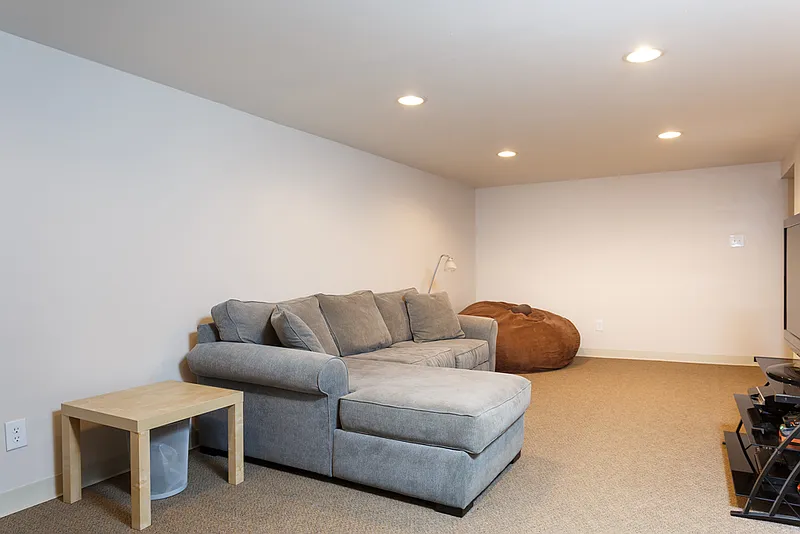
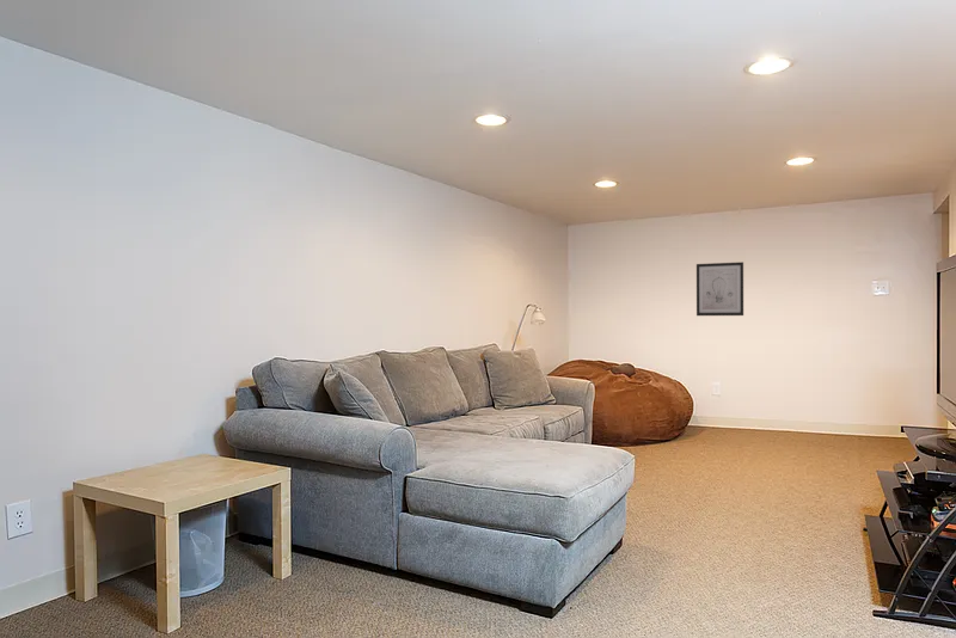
+ wall art (719, 289)
